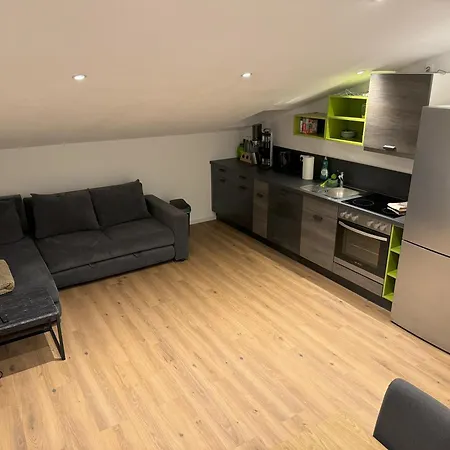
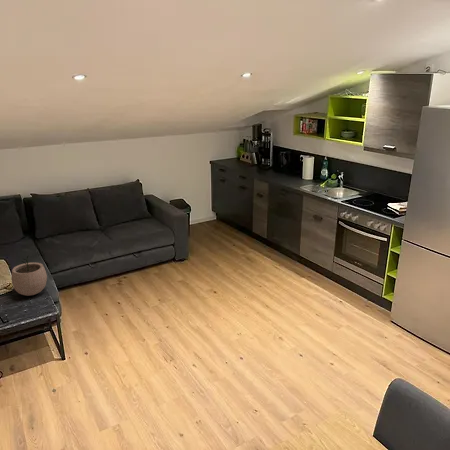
+ plant pot (28, 275)
